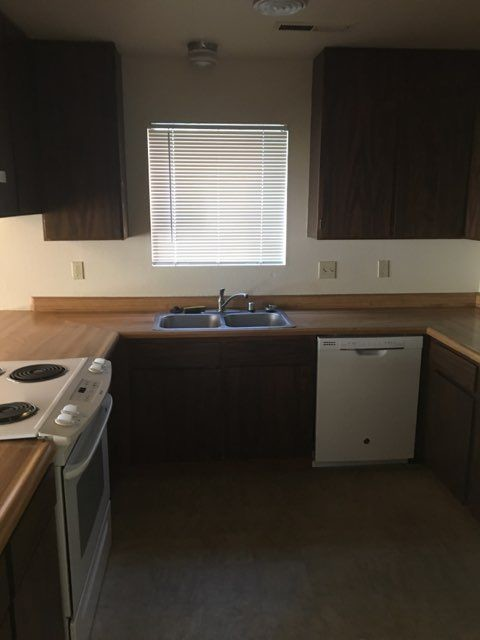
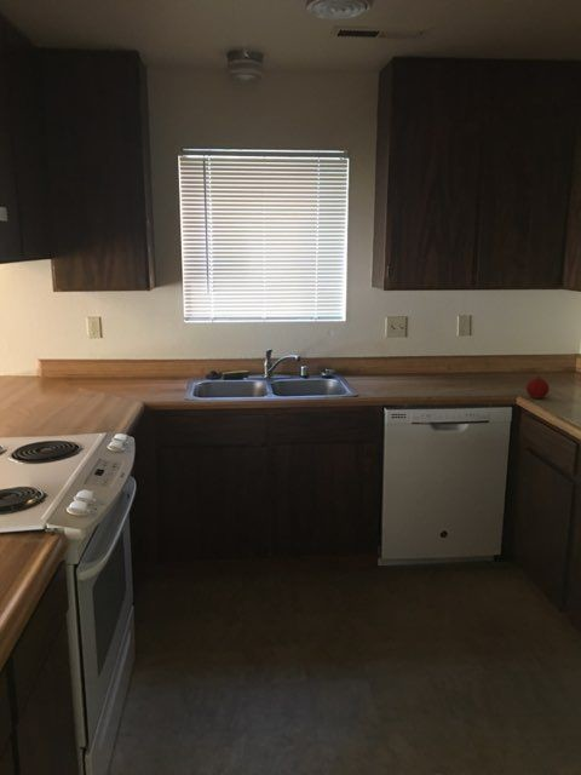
+ fruit (537, 386)
